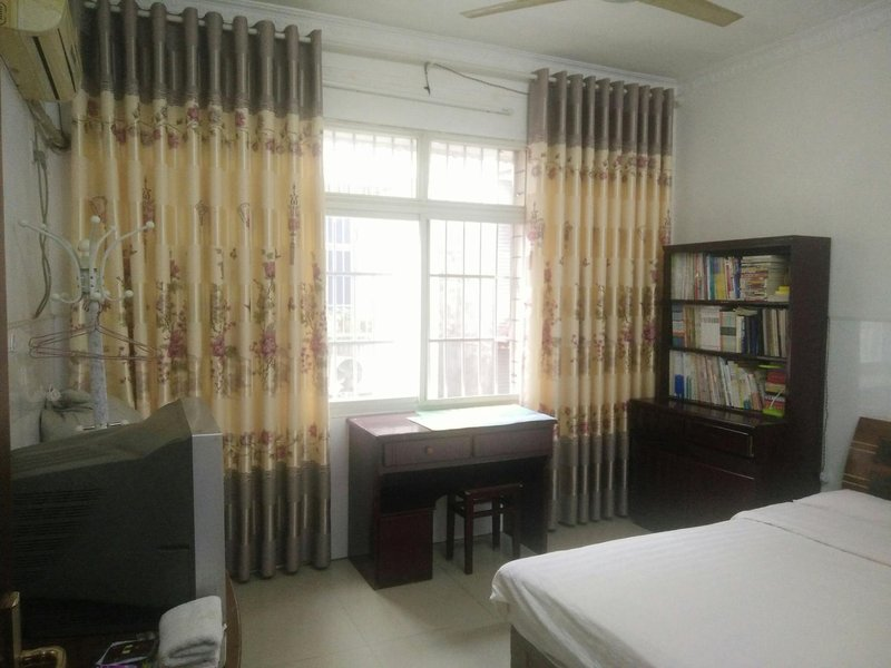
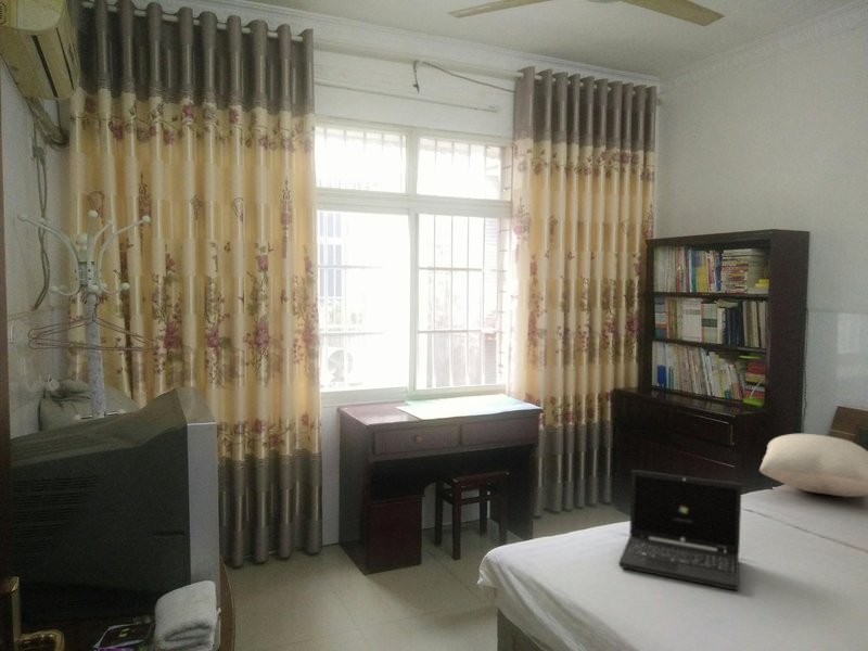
+ laptop (680, 525)
+ pillow (819, 462)
